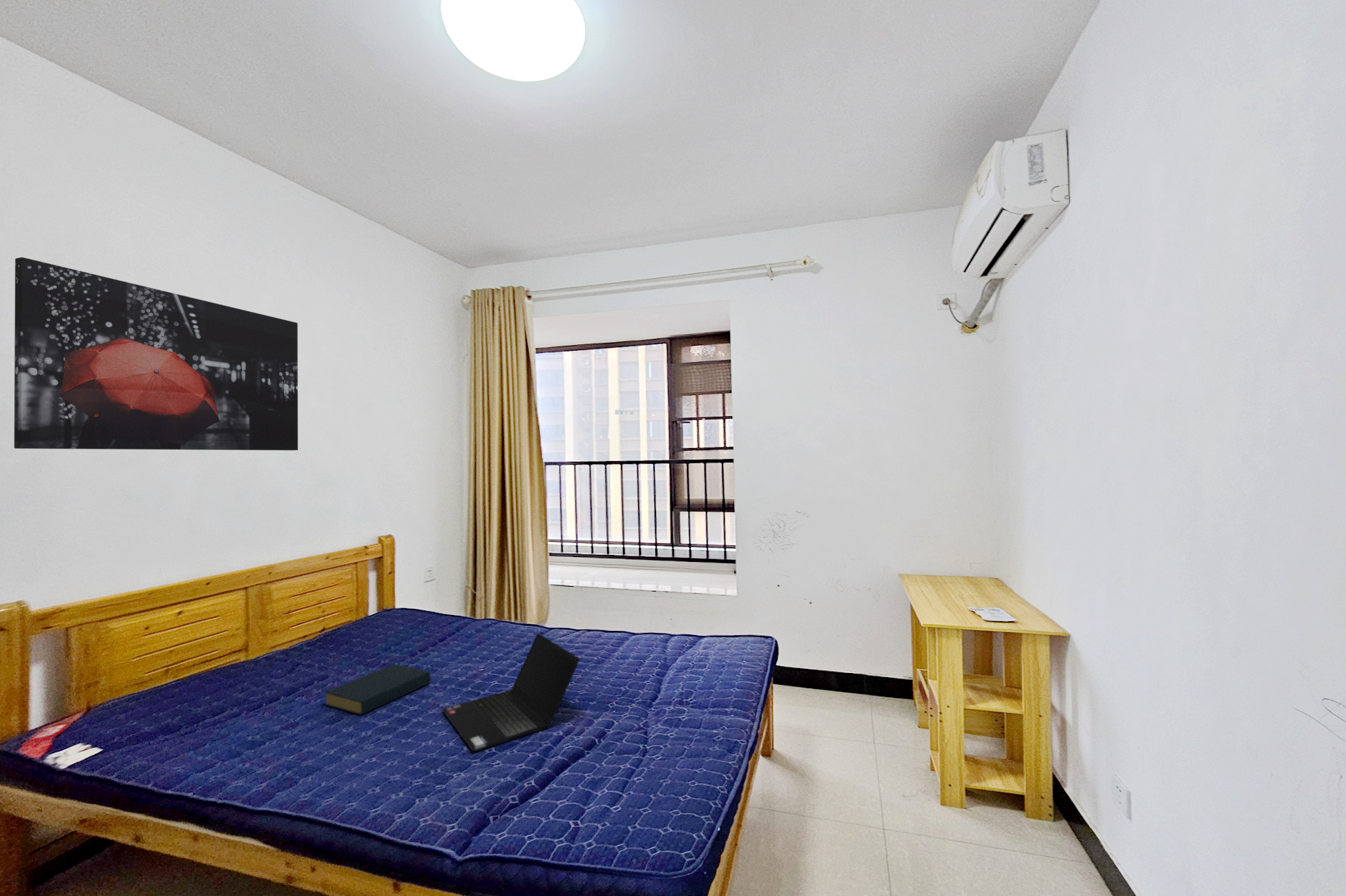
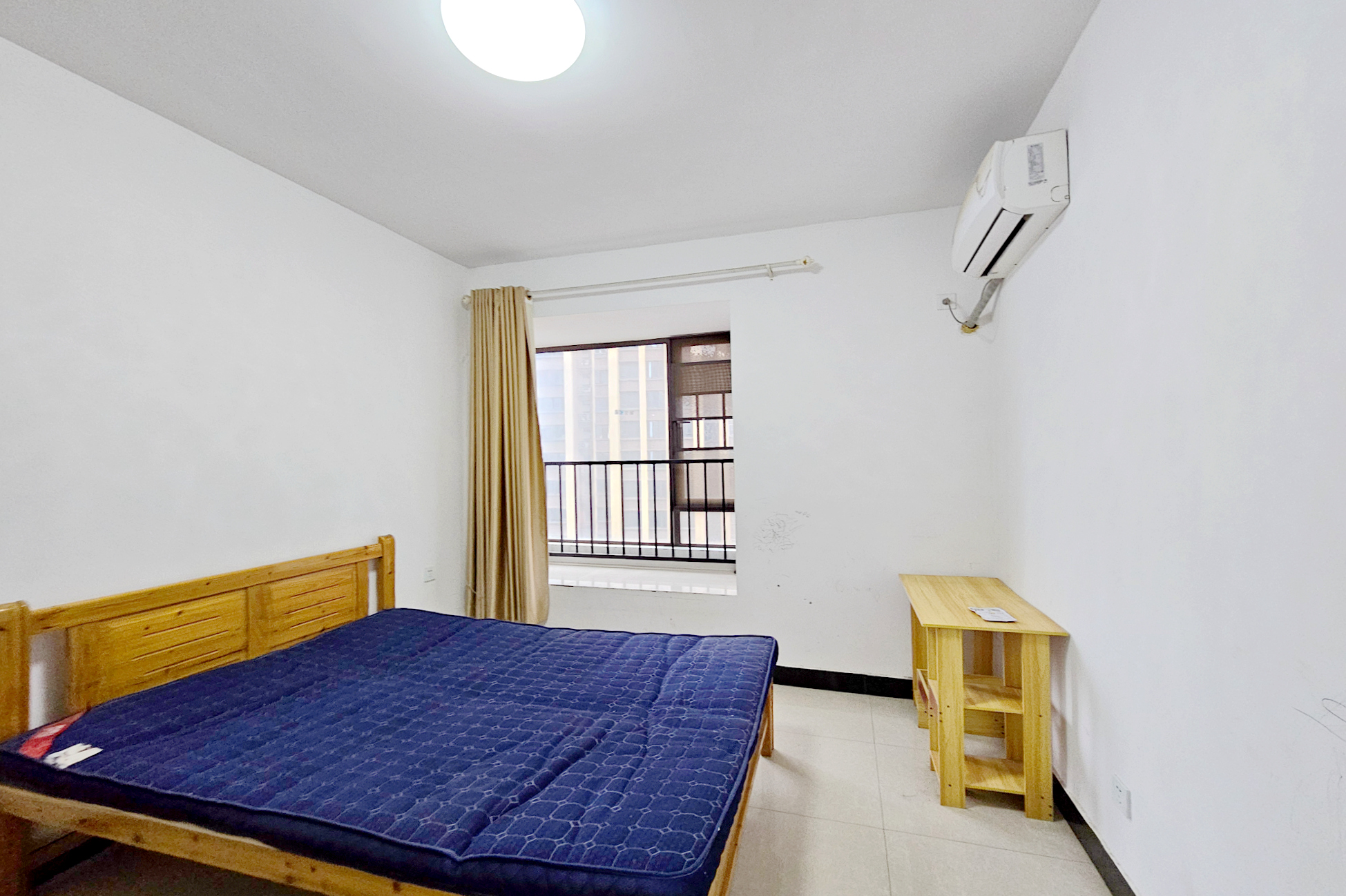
- hardback book (379, 687)
- laptop computer (512, 688)
- wall art (184, 373)
